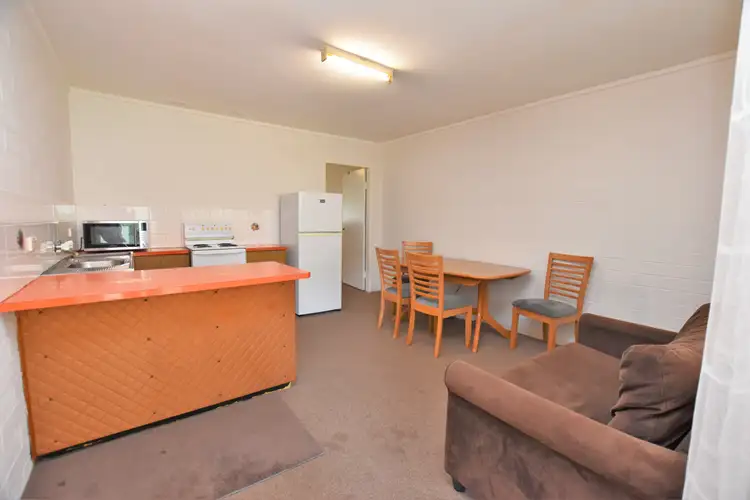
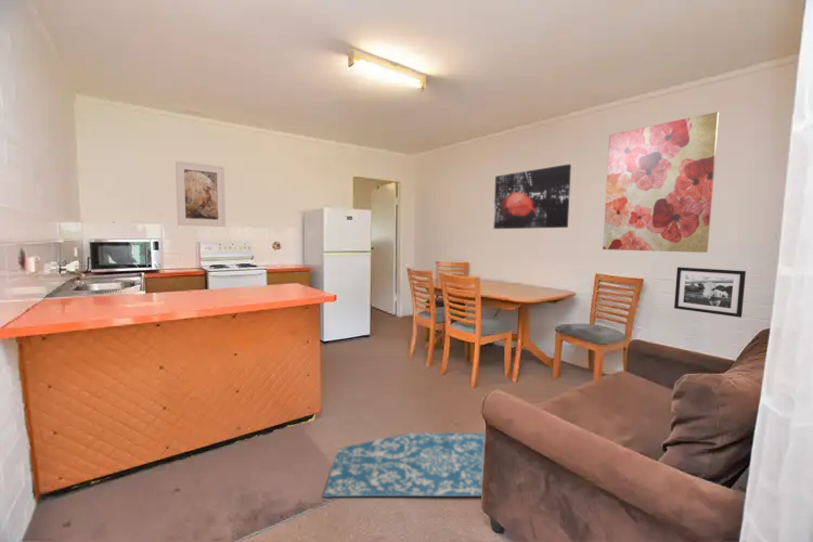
+ rug (439, 460)
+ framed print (201, 195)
+ picture frame (708, 291)
+ wall art (654, 189)
+ wall art (528, 199)
